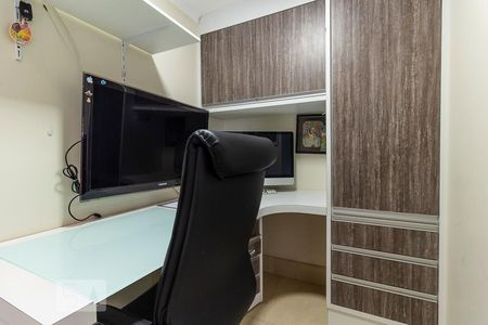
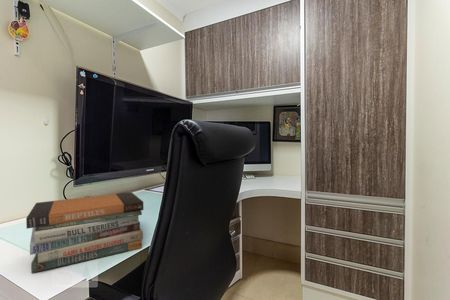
+ book stack (90, 225)
